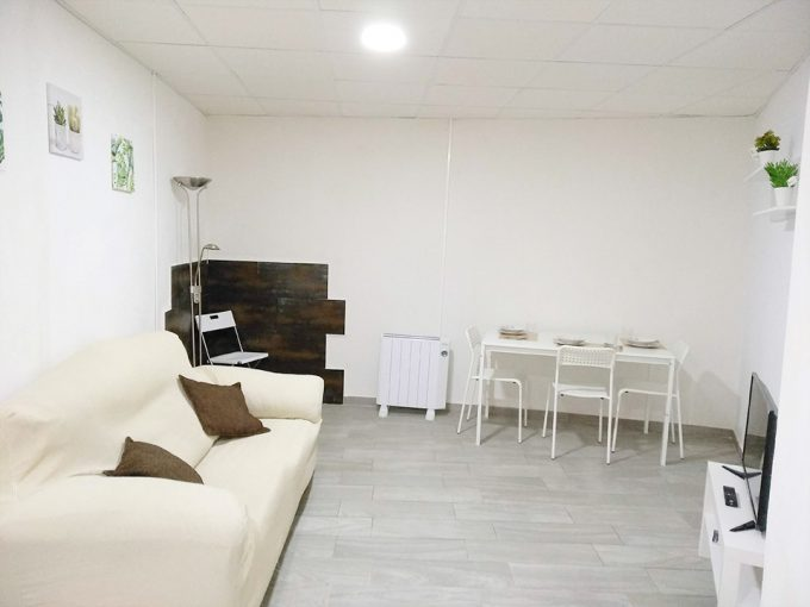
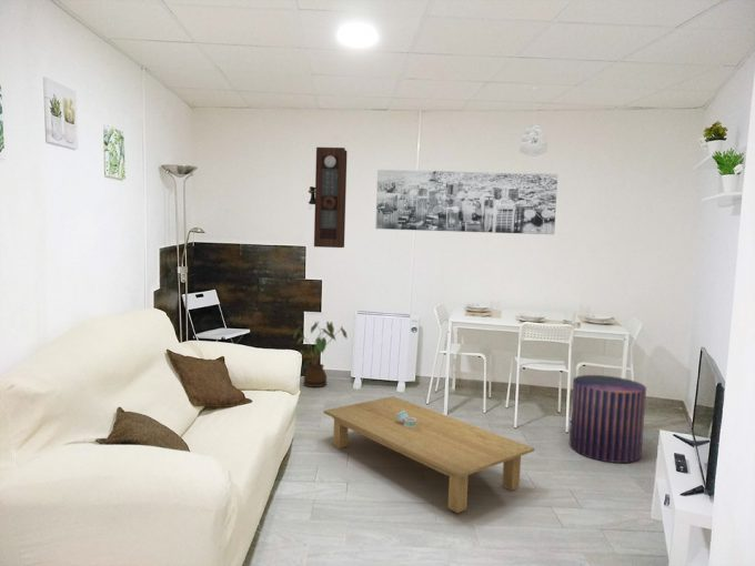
+ wall art (464, 202)
+ coffee table (420, 446)
+ pendulum clock (325, 198)
+ napkin ring (405, 417)
+ house plant (319, 354)
+ pendant lamp (534, 123)
+ pouf (606, 416)
